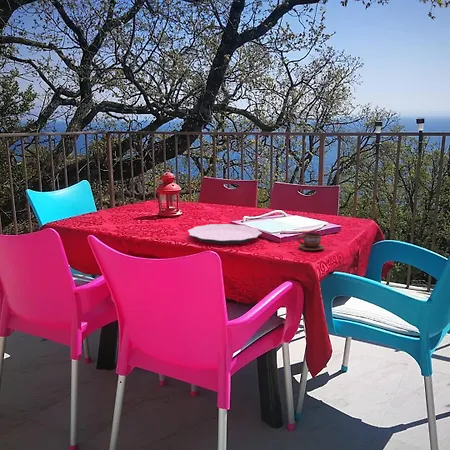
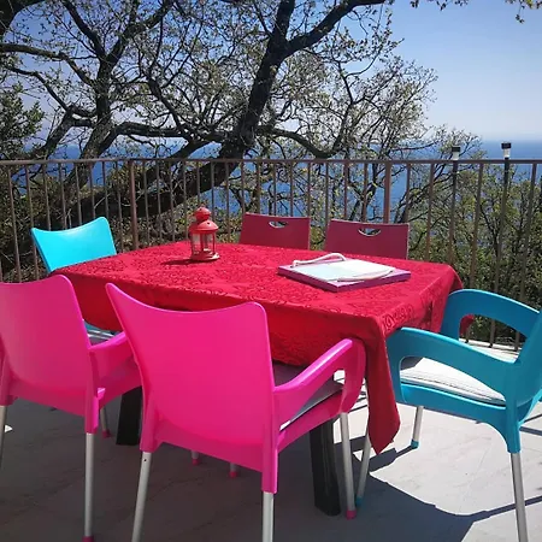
- plate (224, 234)
- cup (310, 241)
